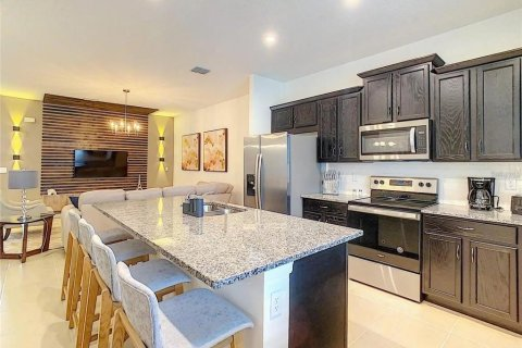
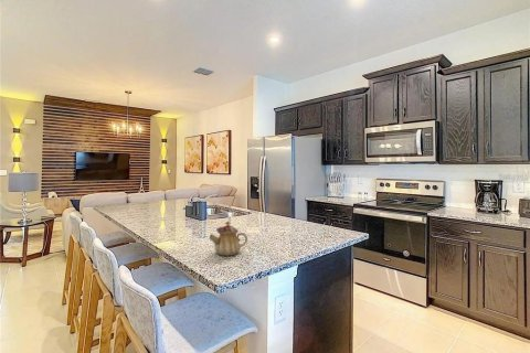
+ teapot (229, 236)
